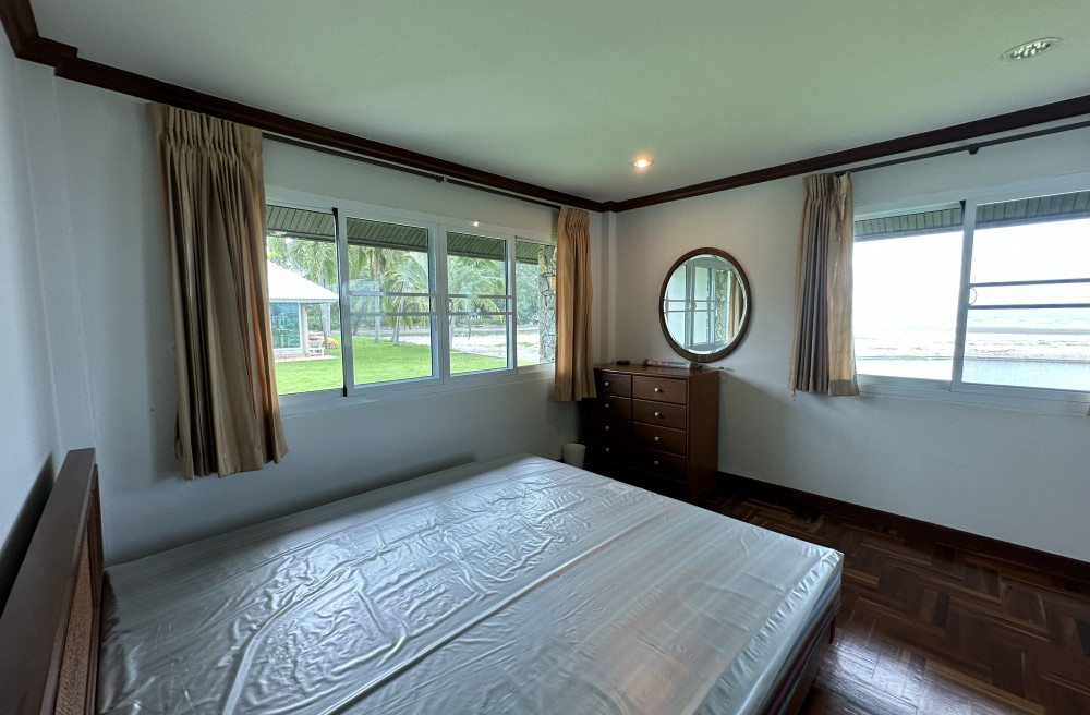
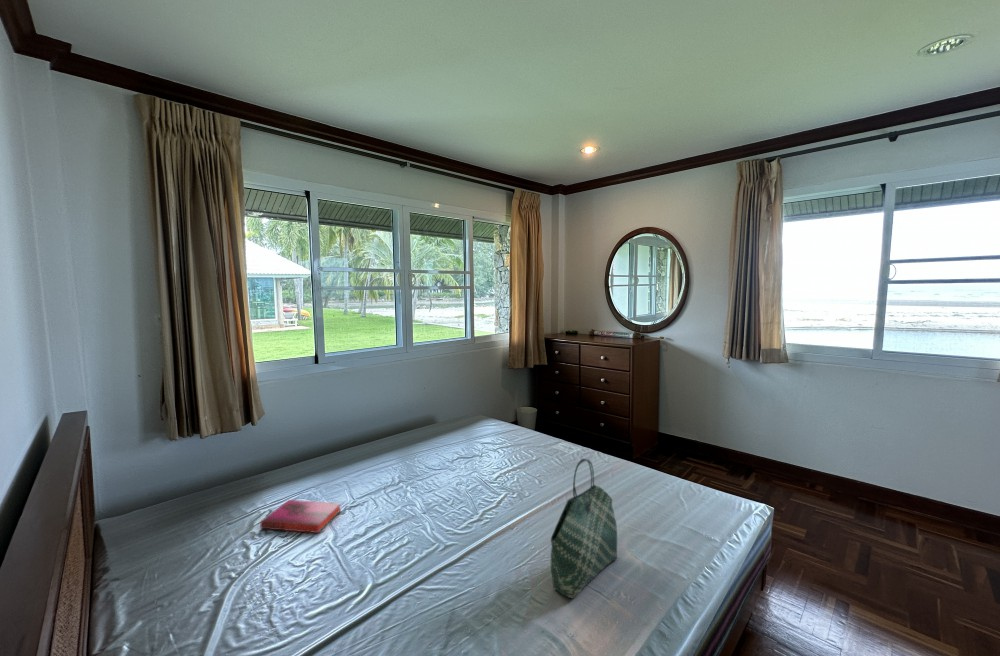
+ tote bag (586, 517)
+ hardback book (302, 515)
